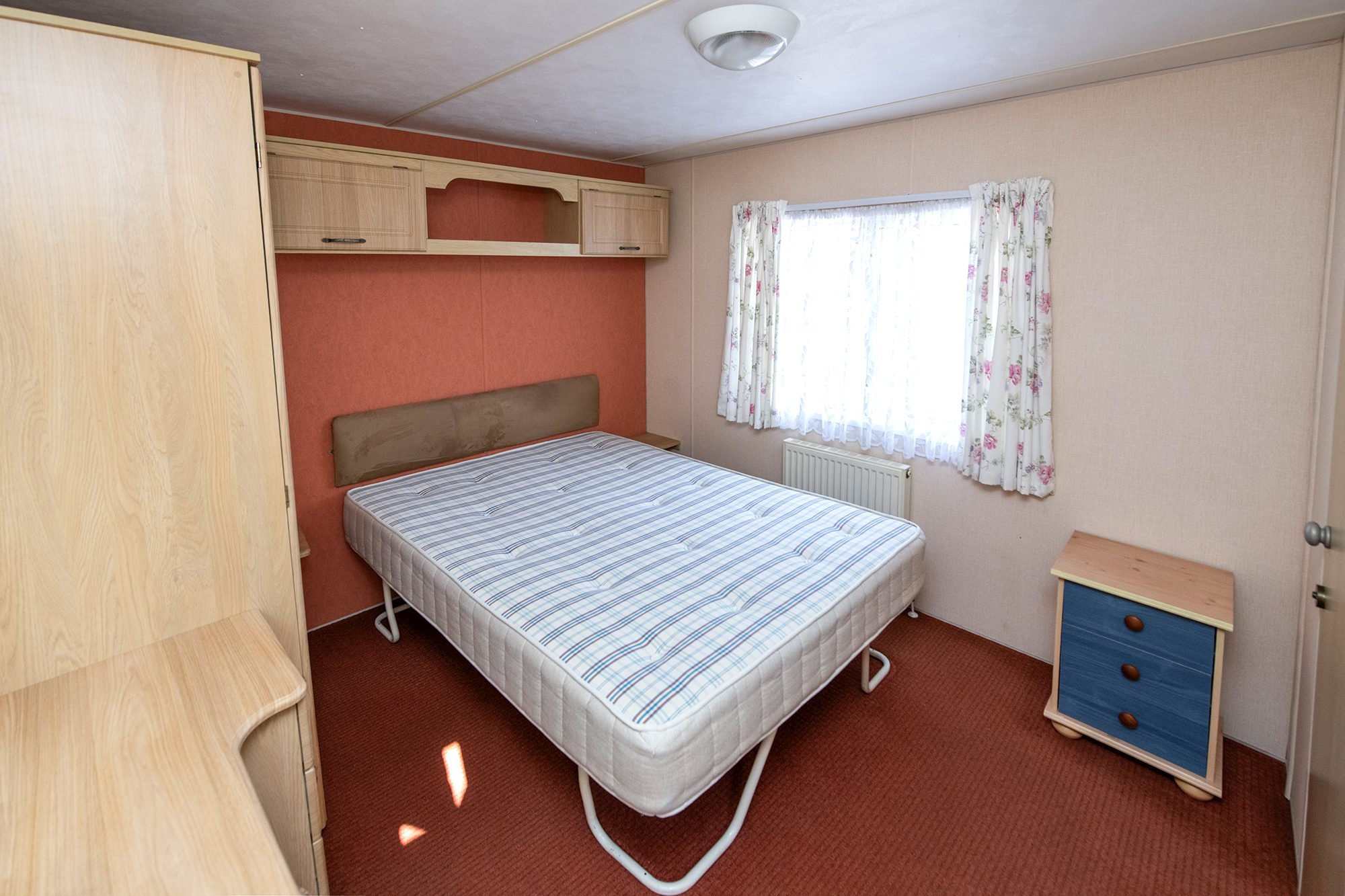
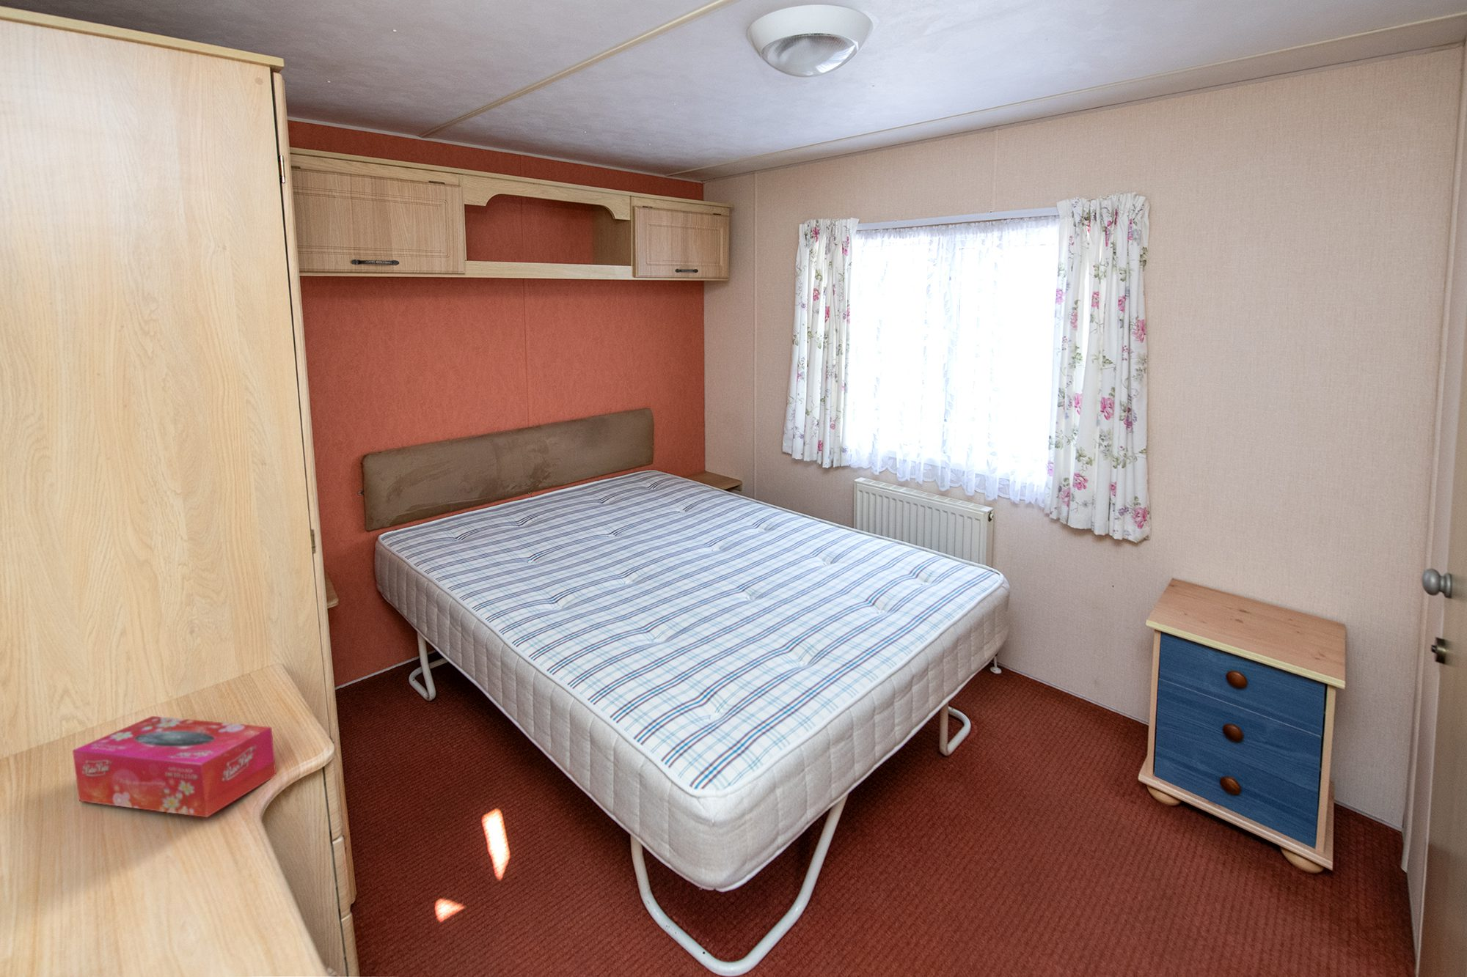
+ tissue box (178, 763)
